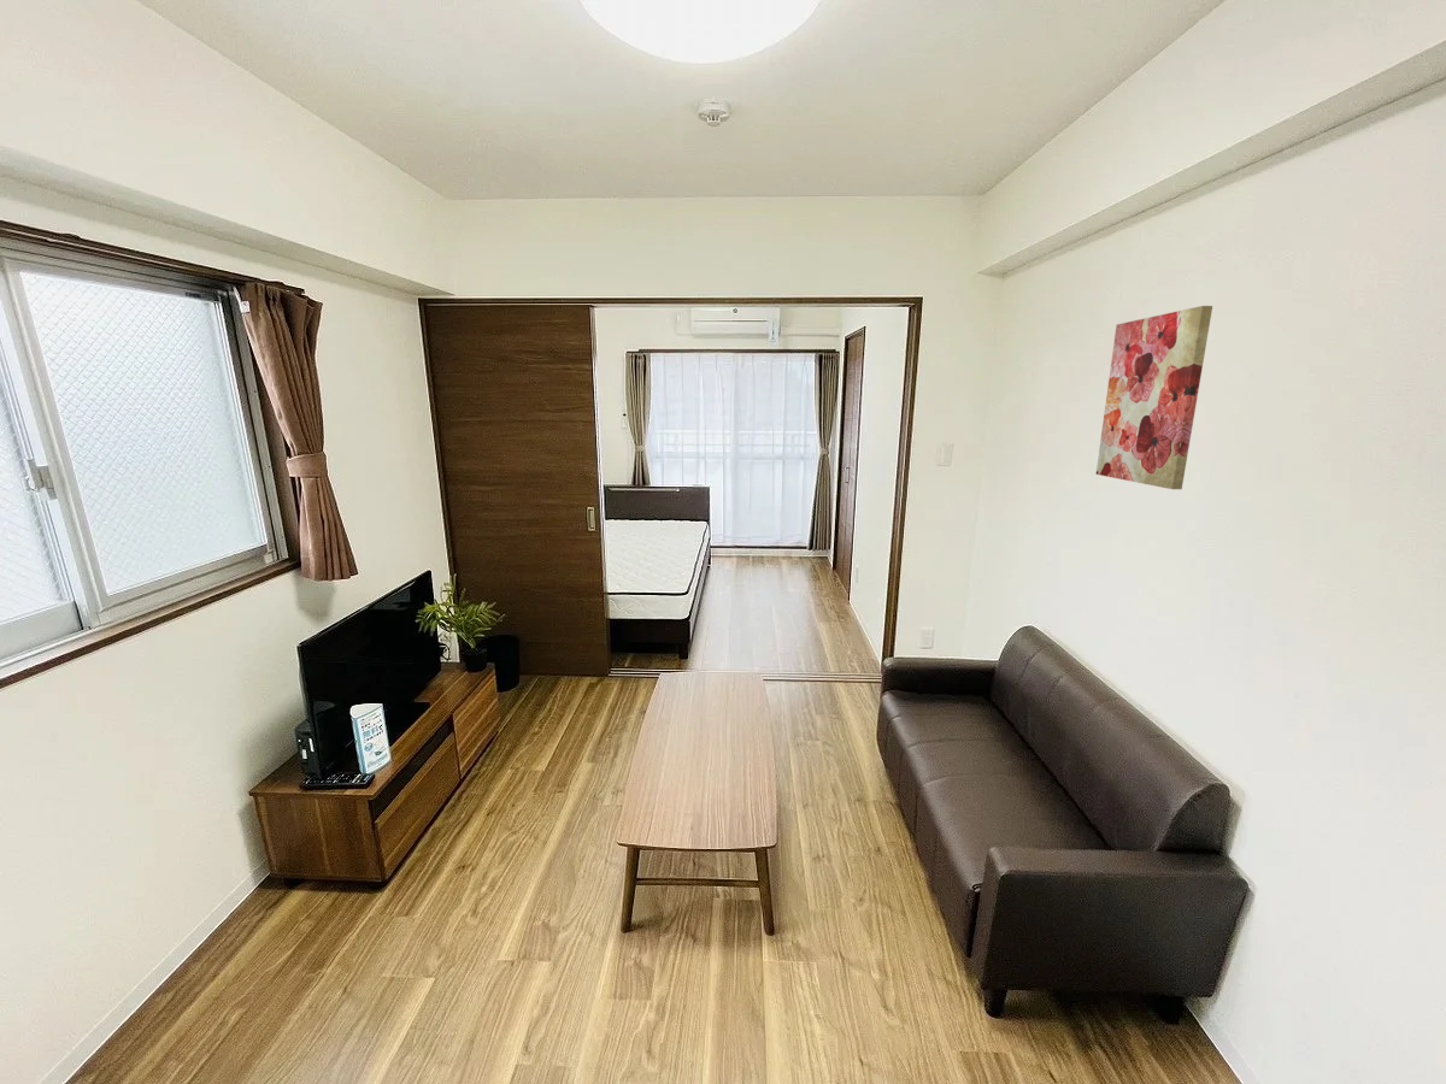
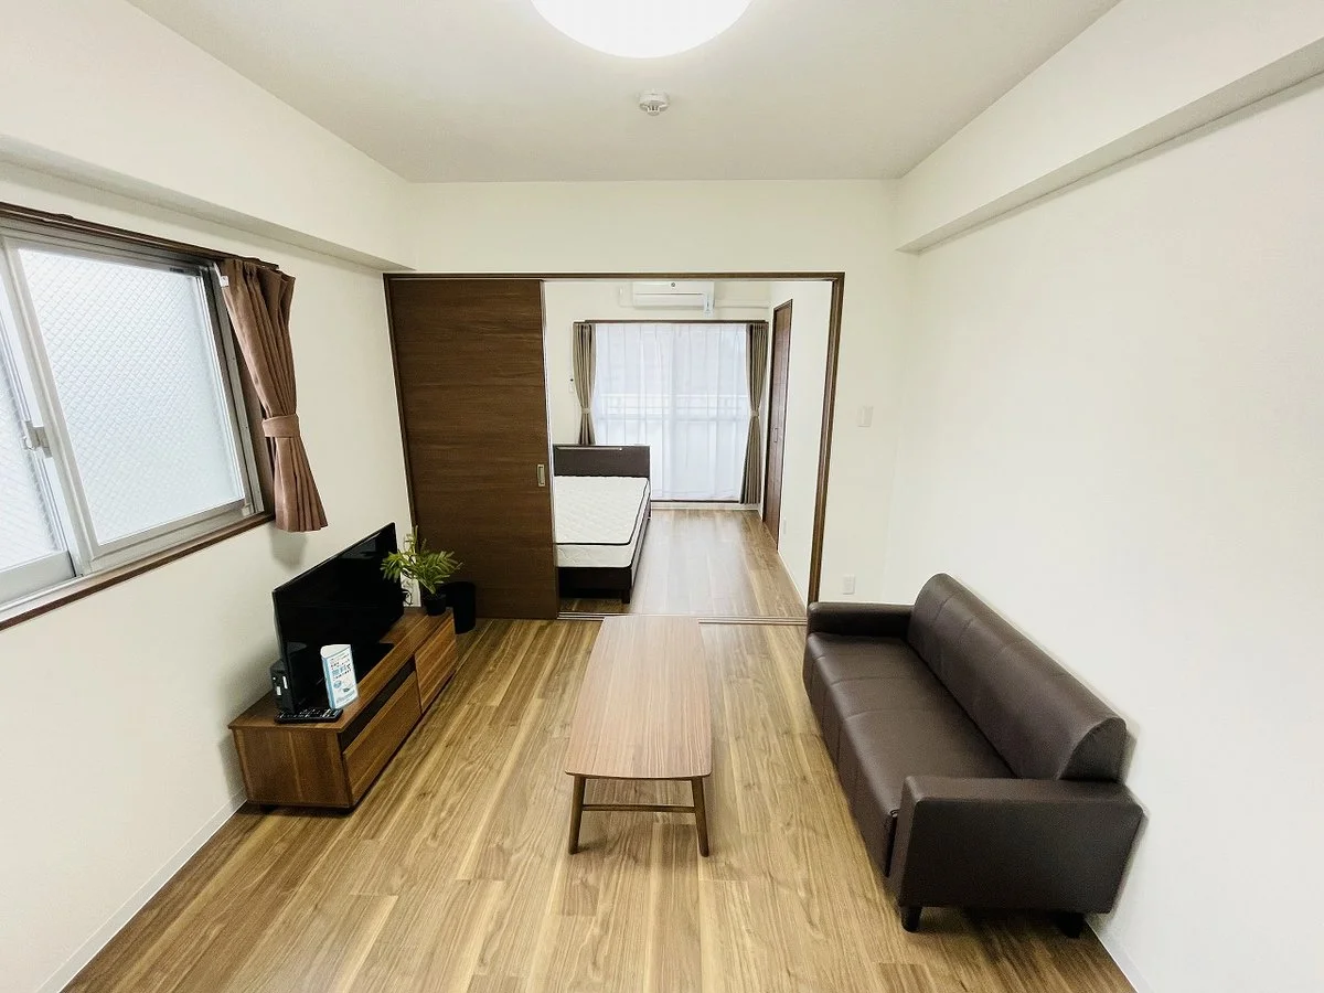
- wall art (1146, 400)
